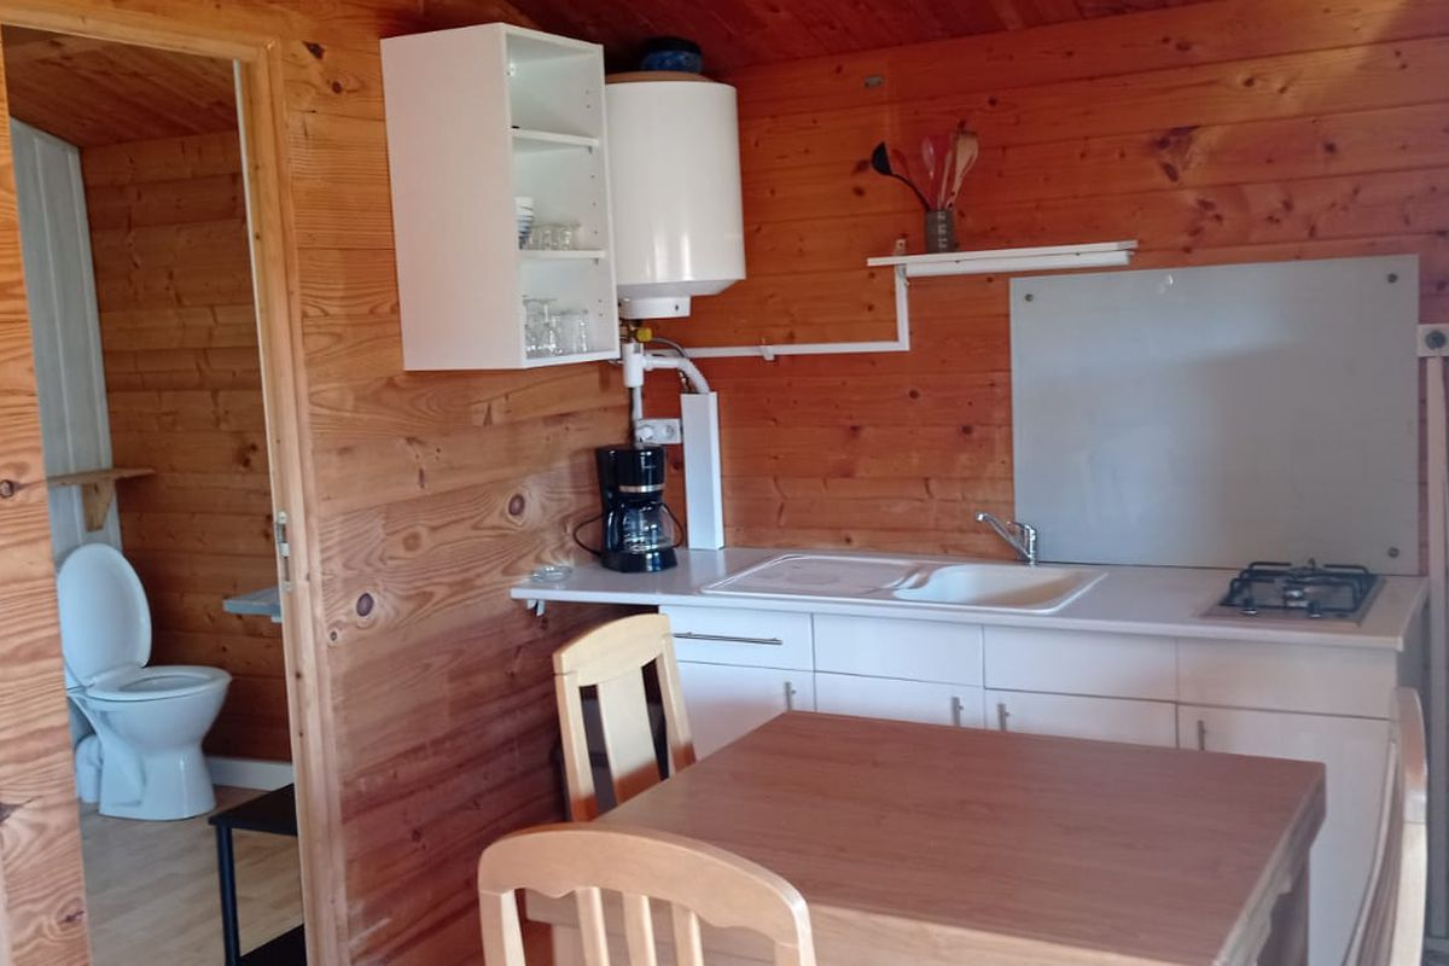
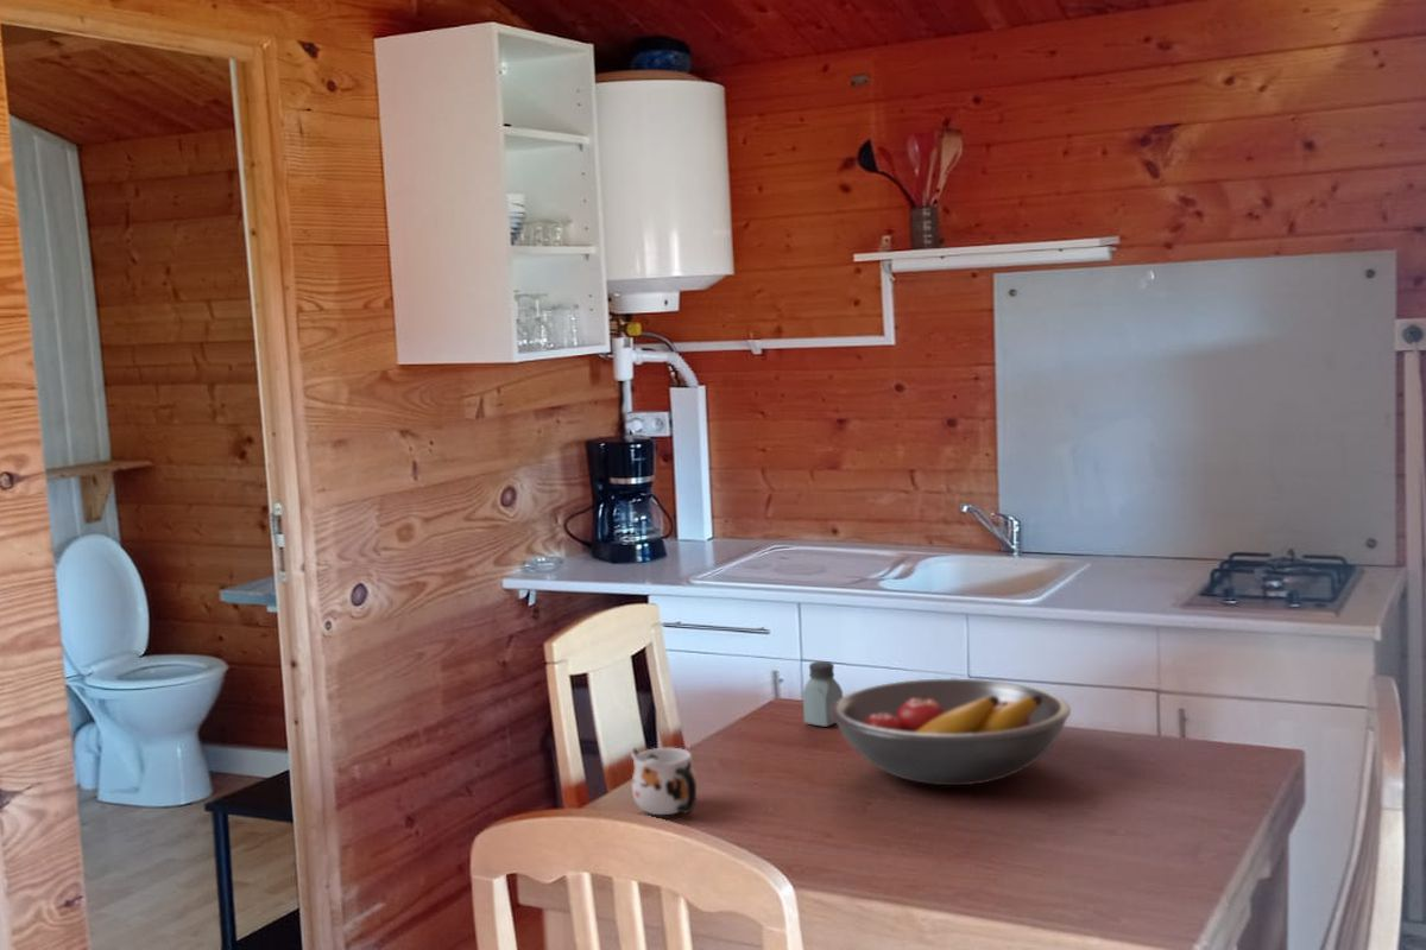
+ mug (668, 779)
+ saltshaker (822, 692)
+ fruit bowl (949, 729)
